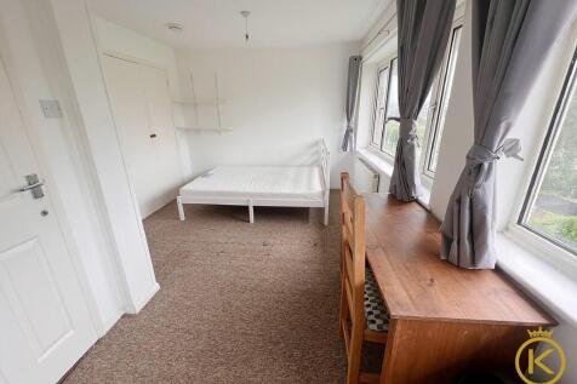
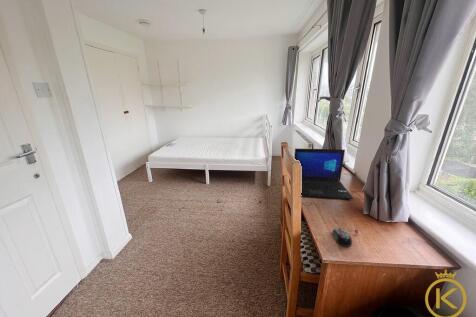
+ laptop (321, 172)
+ computer mouse (342, 235)
